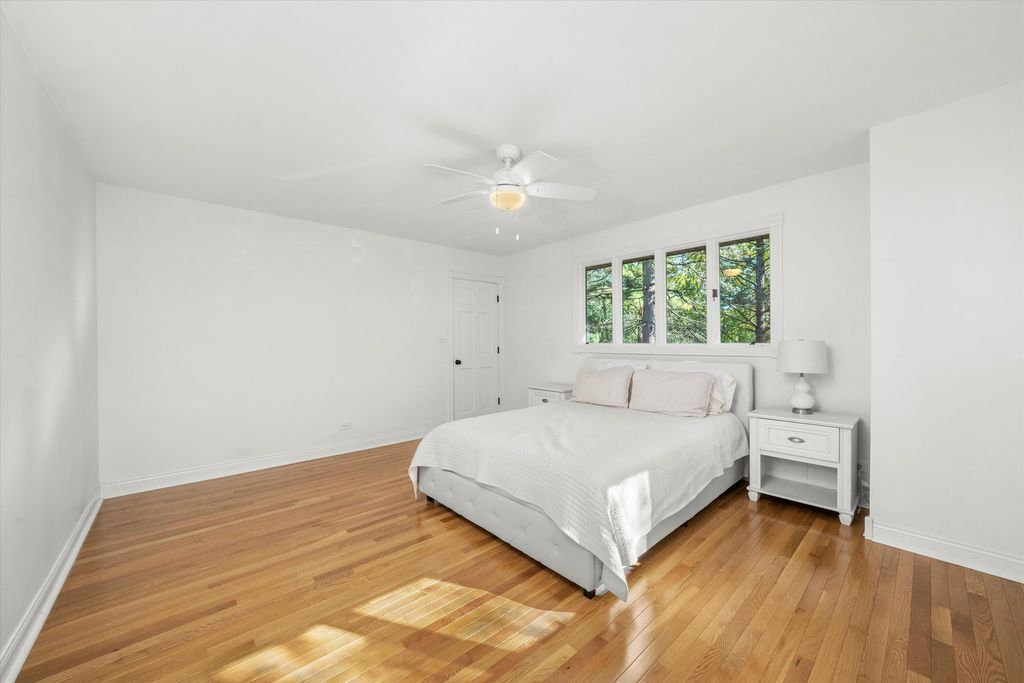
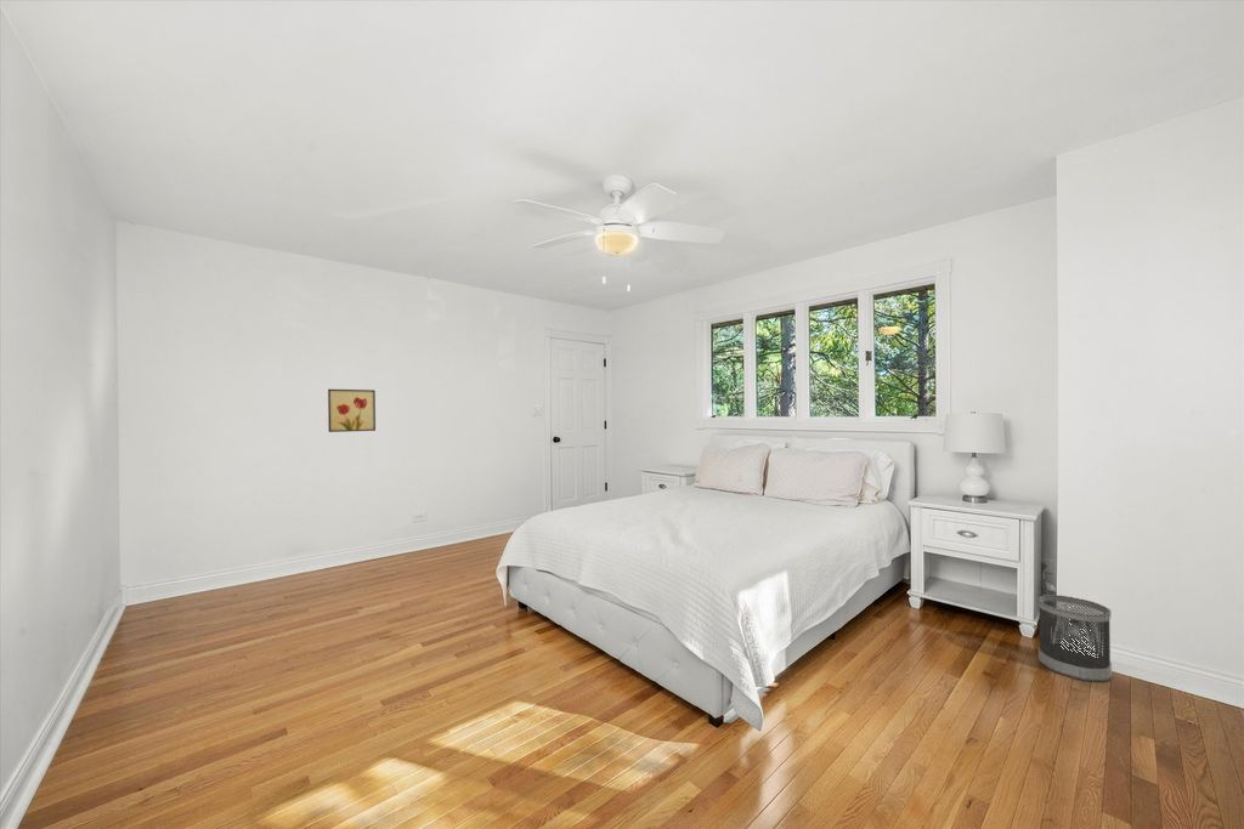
+ wall art (351, 410)
+ wastebasket (1073, 636)
